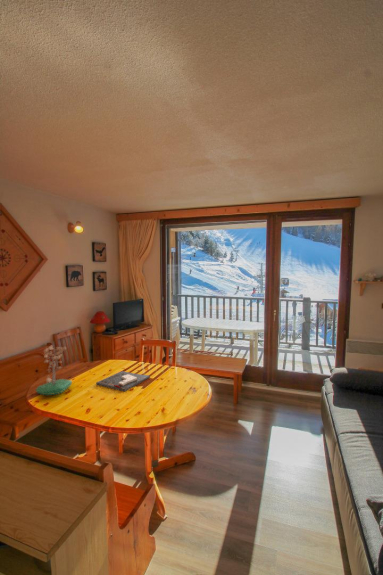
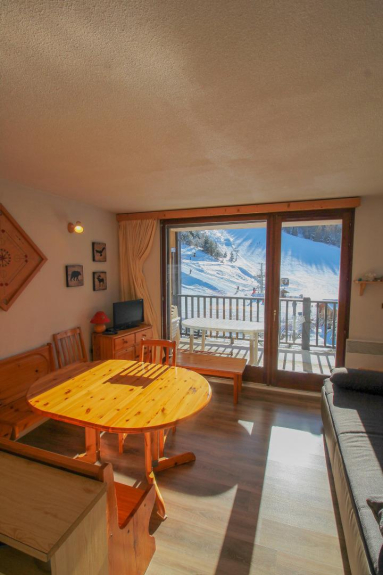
- board game (123, 379)
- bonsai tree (54, 368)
